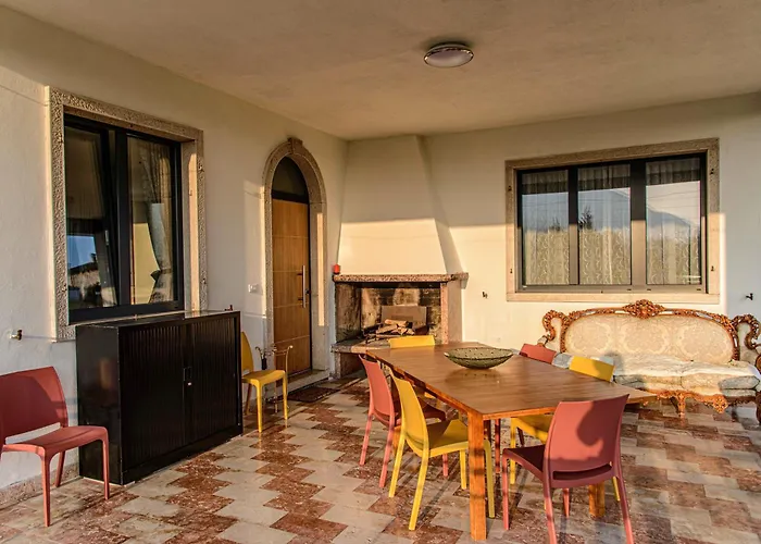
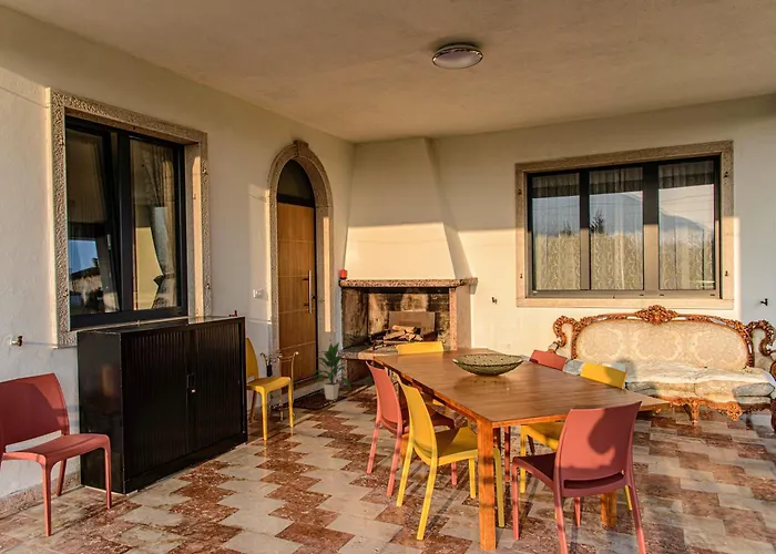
+ indoor plant (331, 370)
